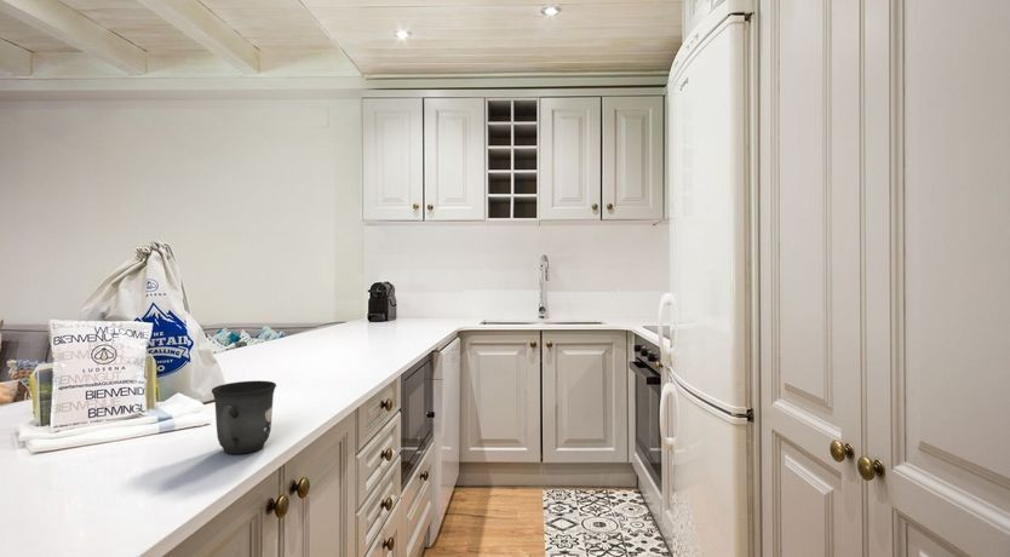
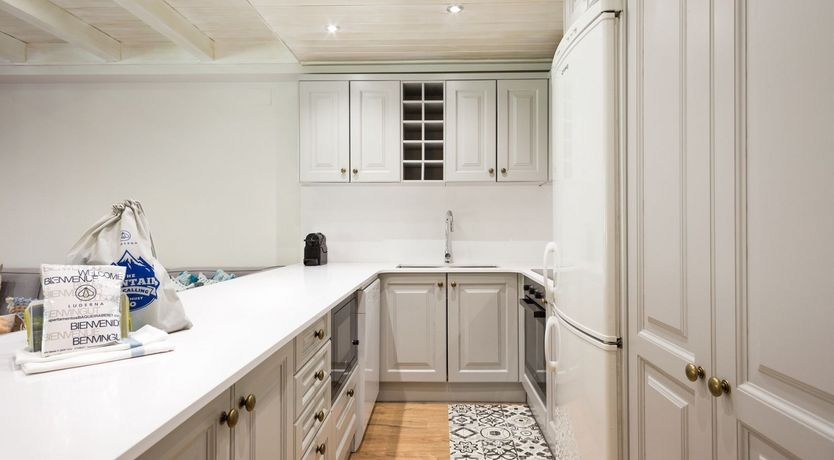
- mug (240, 419)
